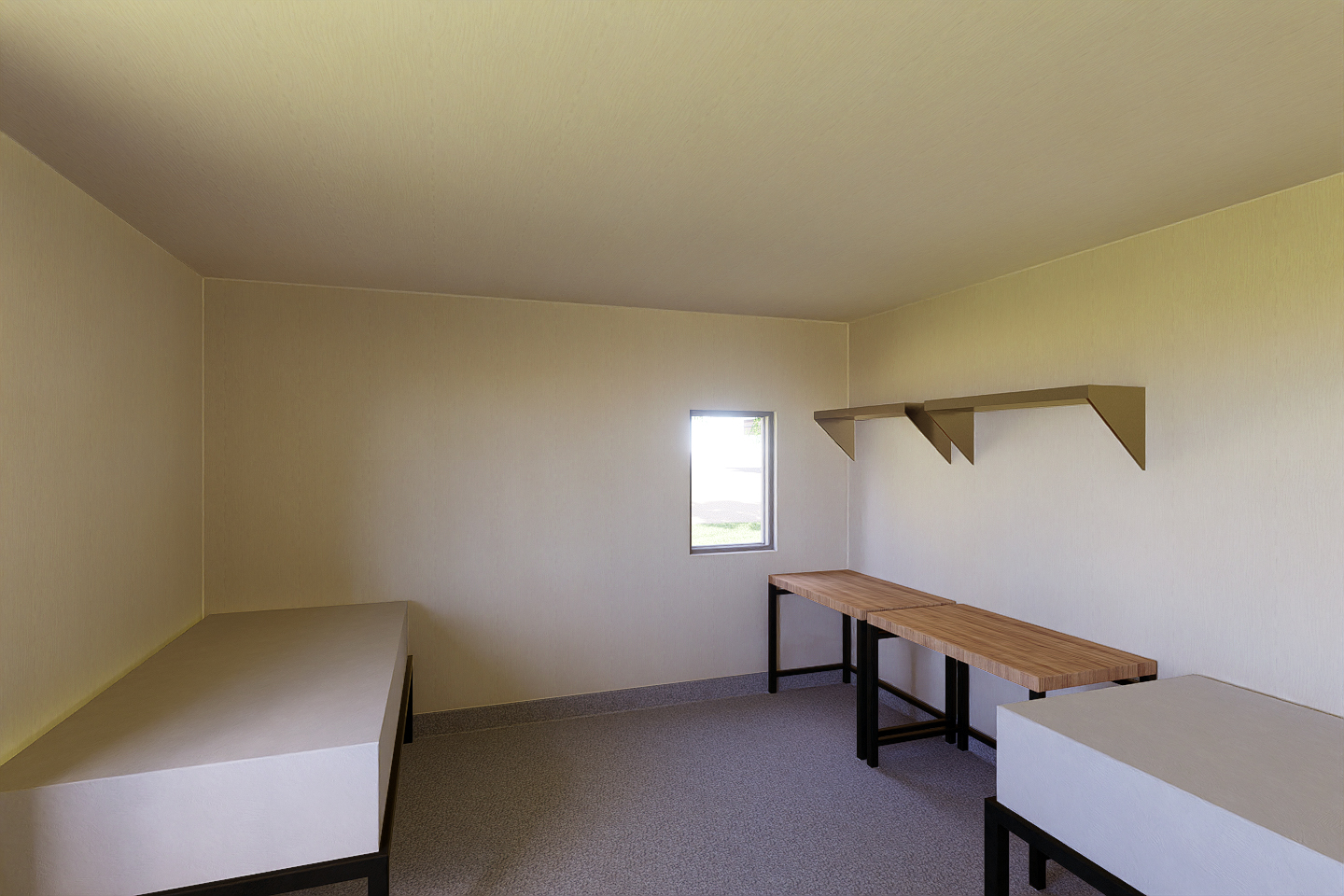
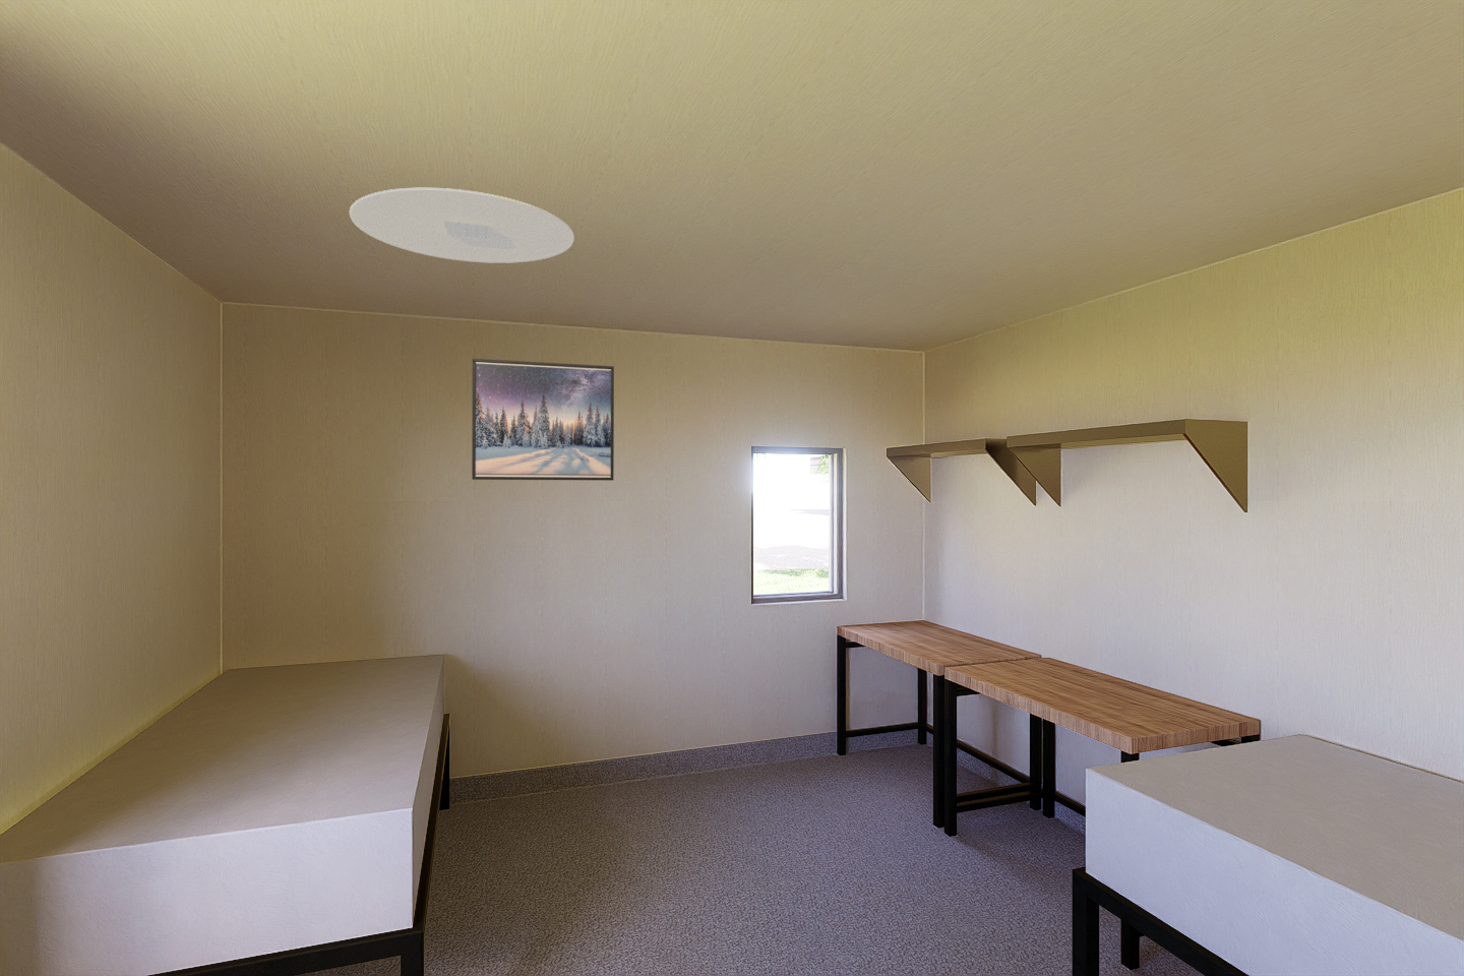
+ ceiling light (466, 220)
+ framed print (545, 420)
